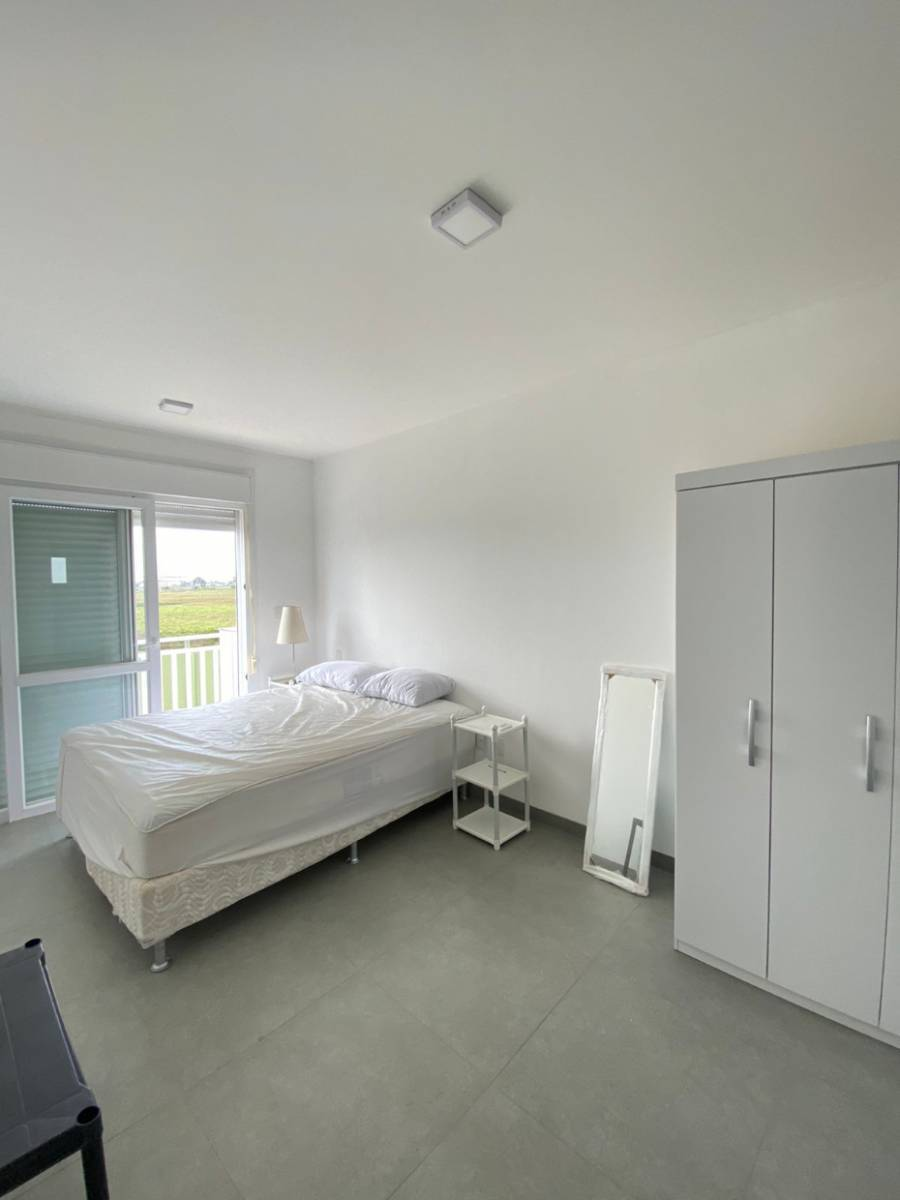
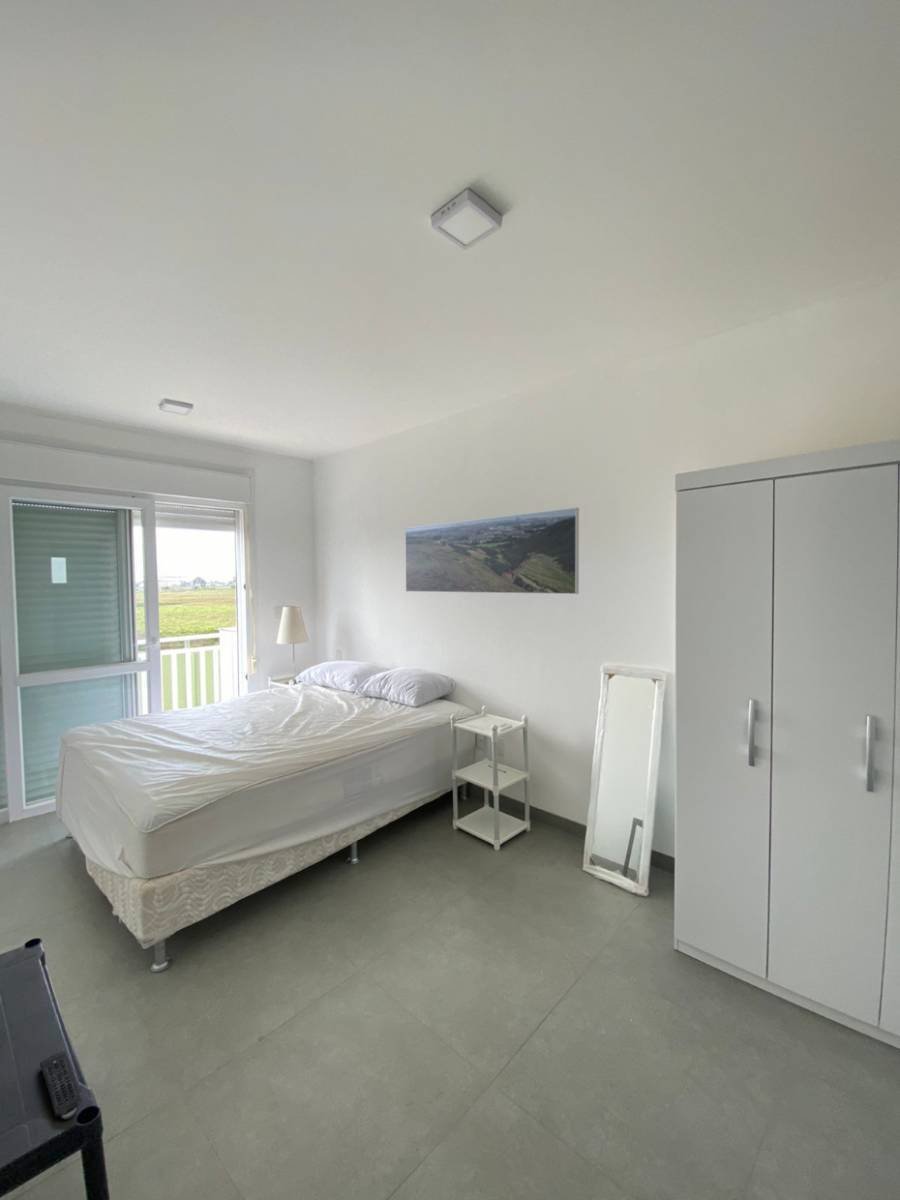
+ remote control (61, 1083)
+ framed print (479, 556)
